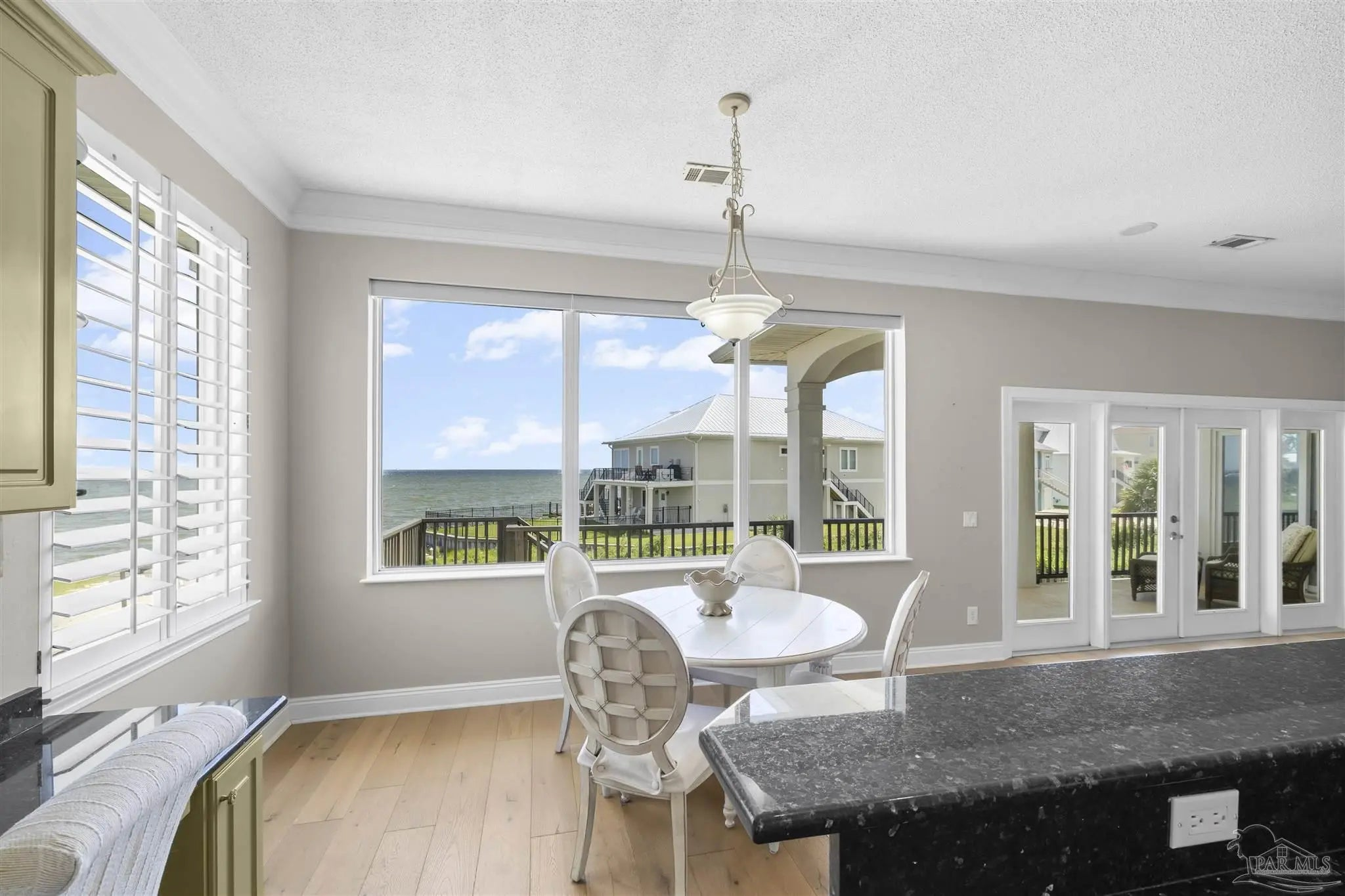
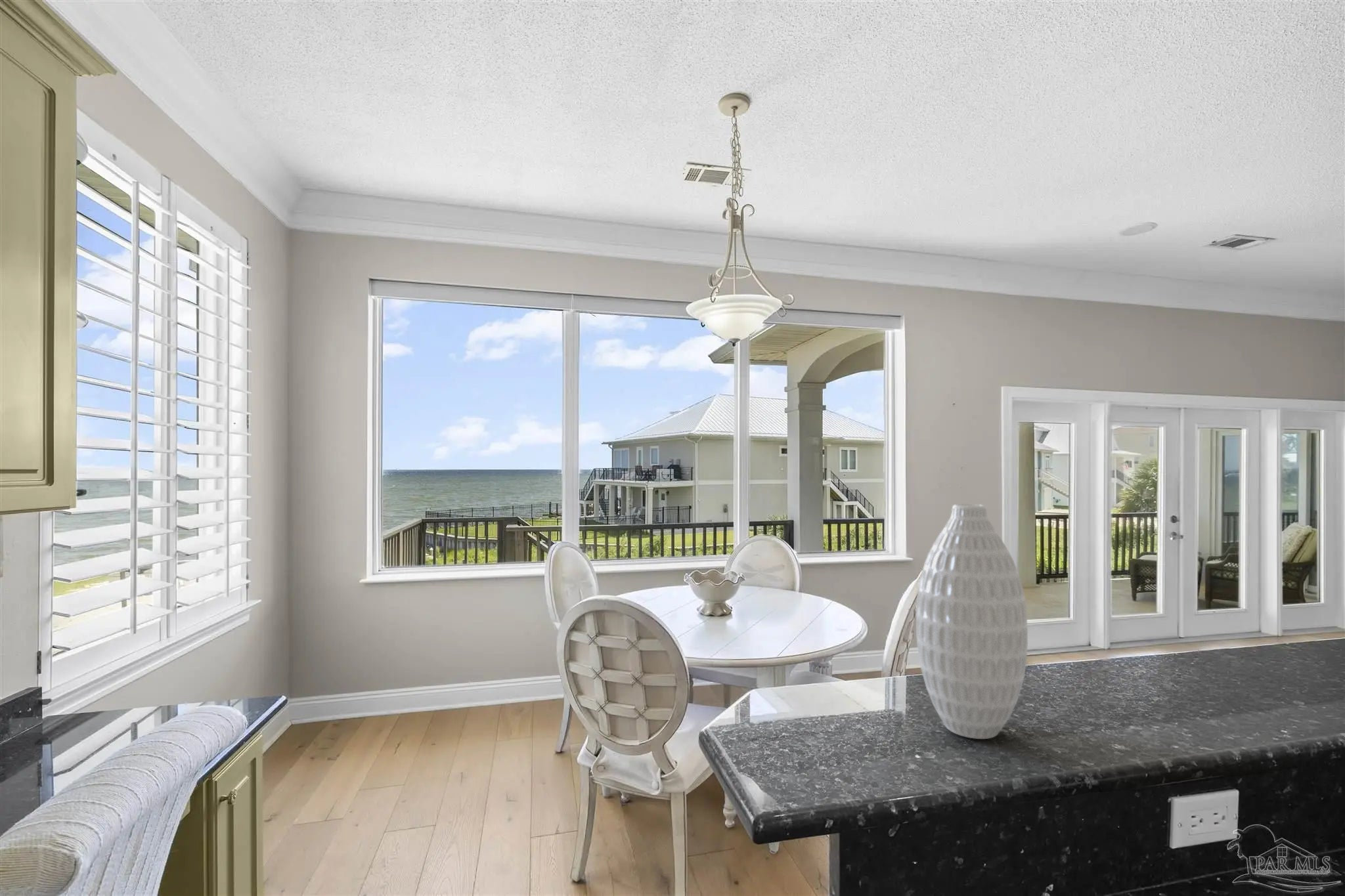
+ vase (969, 616)
